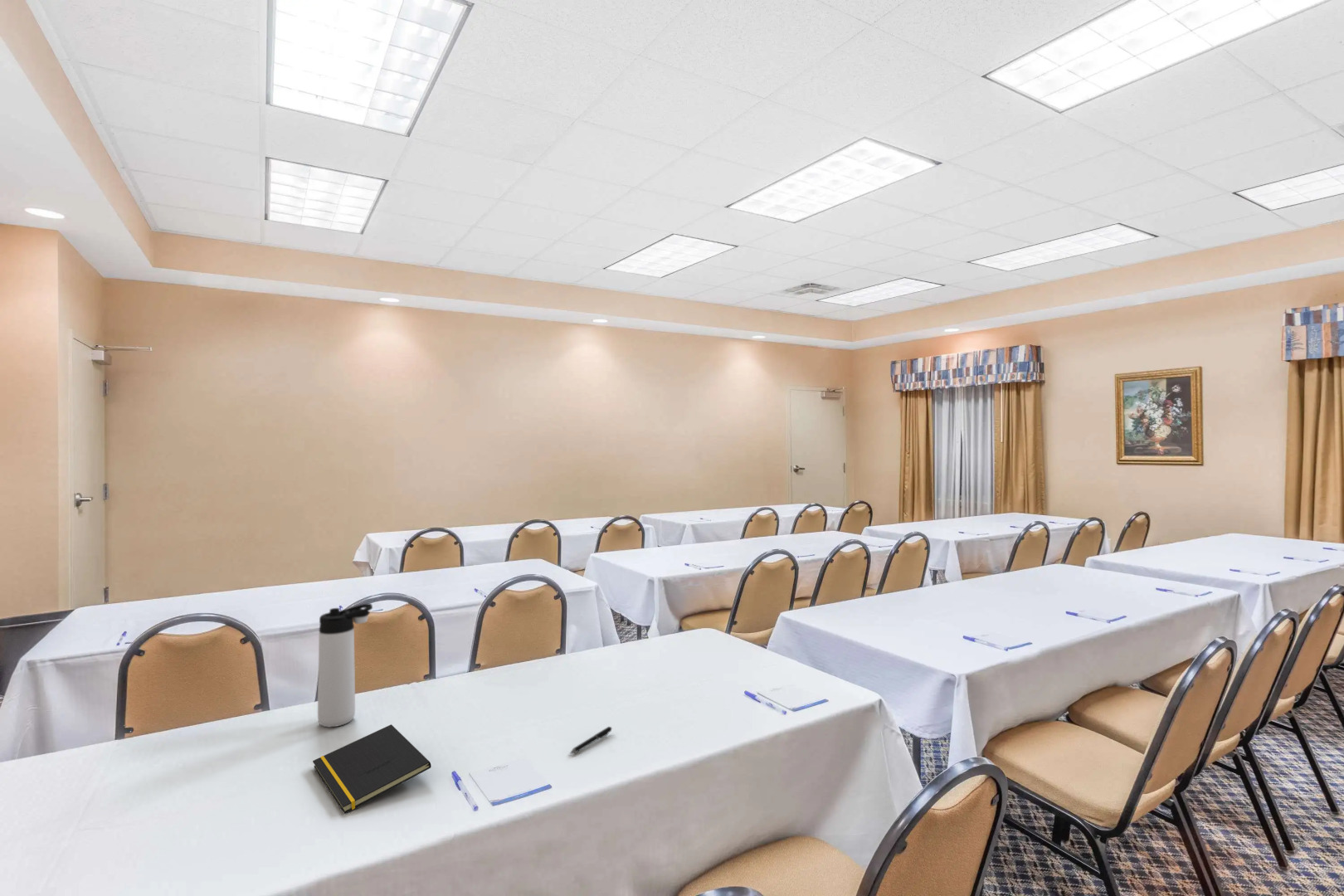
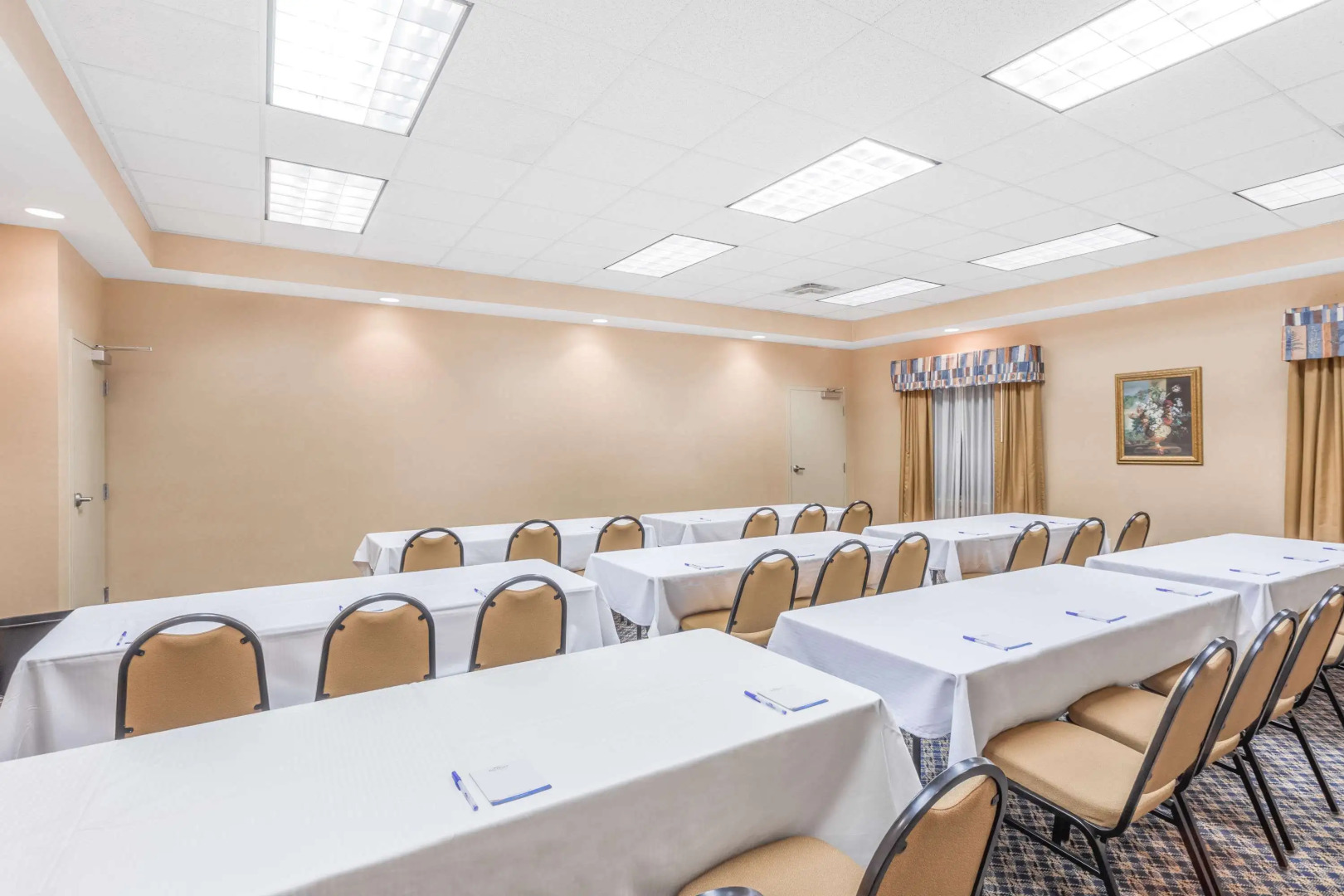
- notepad (370, 764)
- thermos bottle (345, 663)
- pen (591, 740)
